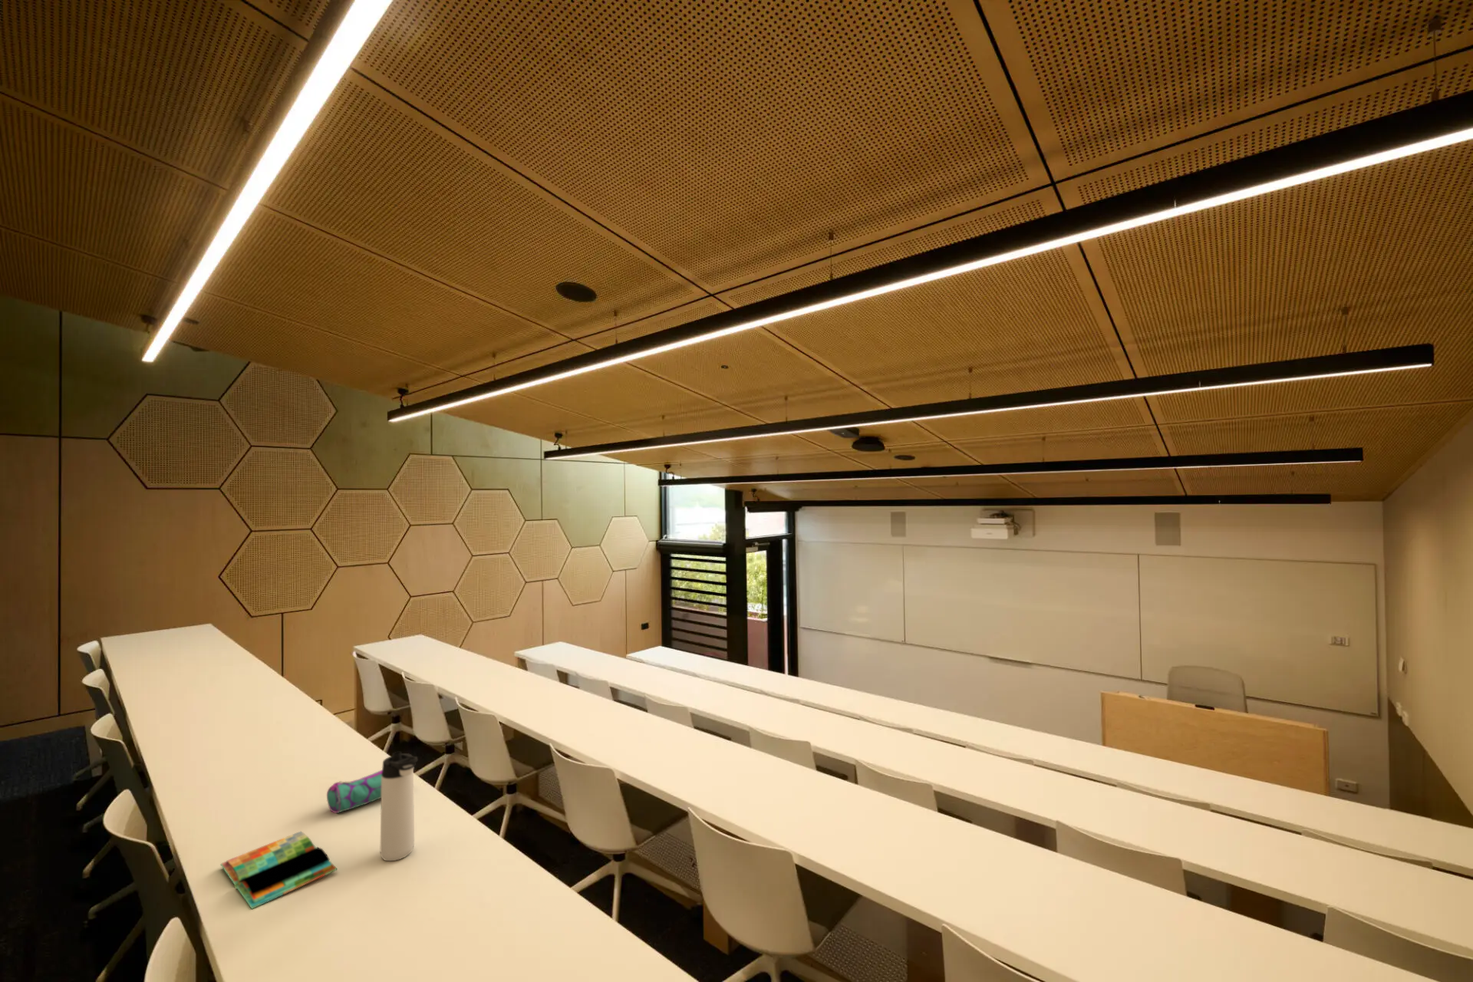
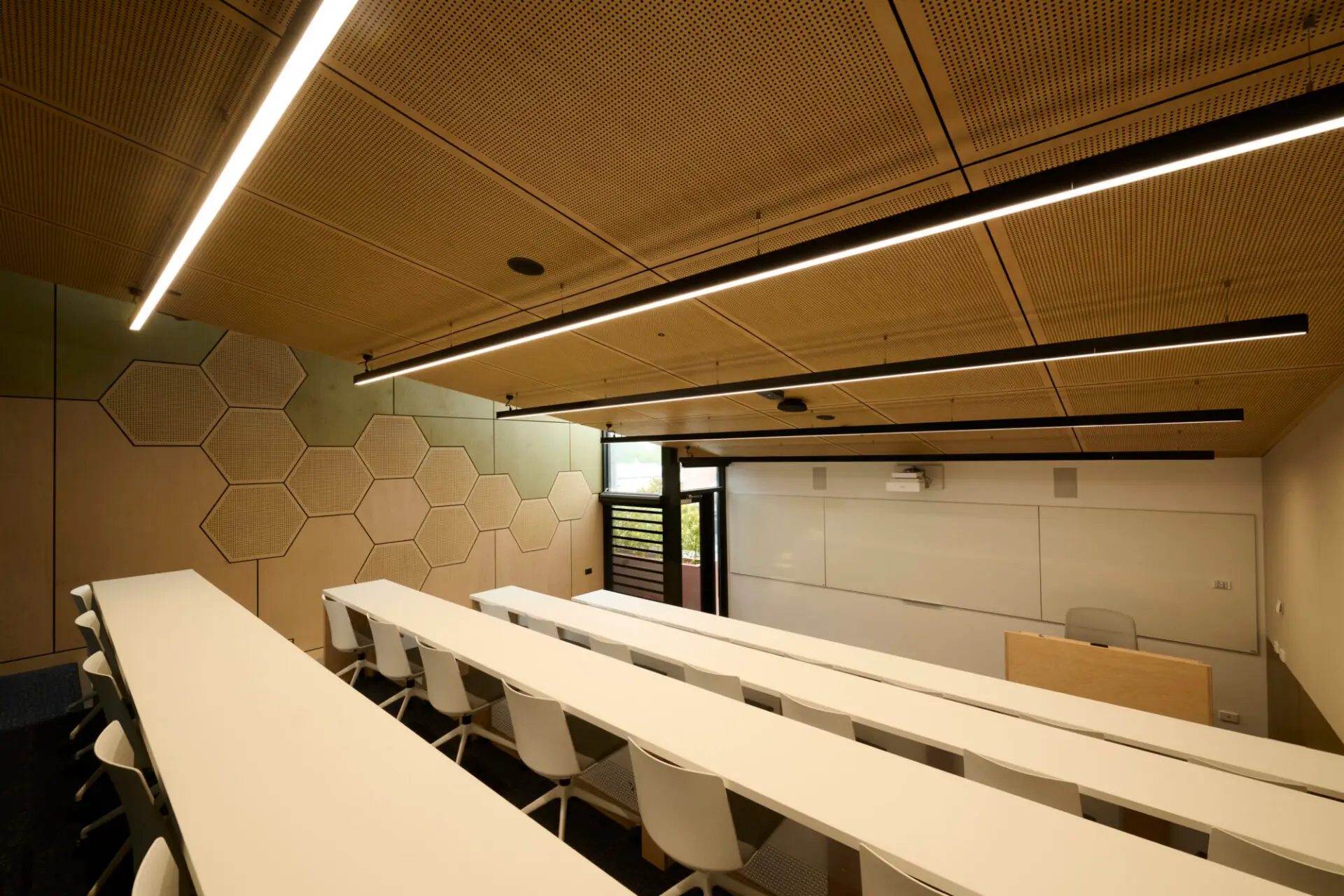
- book (278, 864)
- pencil case (367, 787)
- thermos bottle (400, 804)
